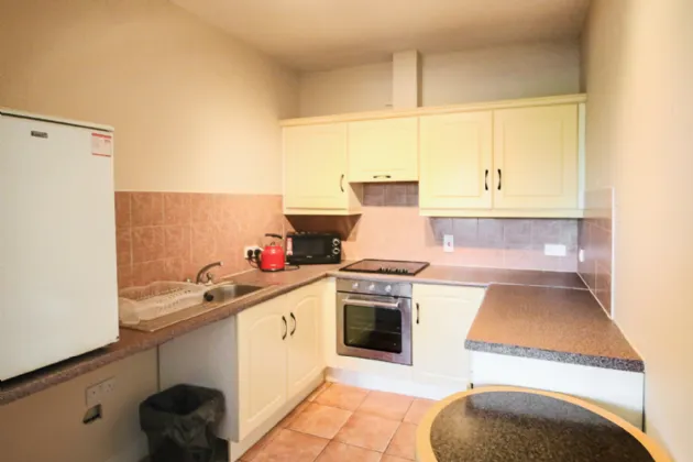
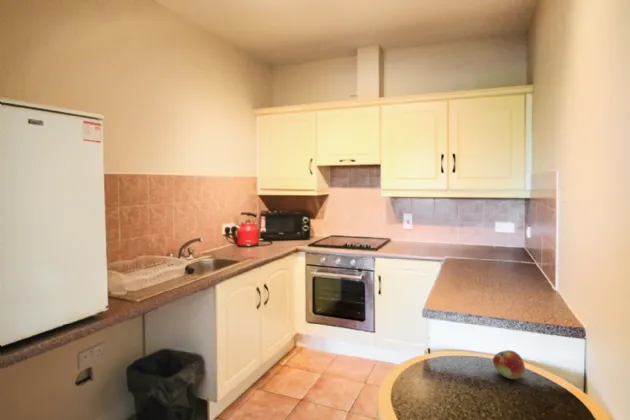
+ fruit (508, 364)
